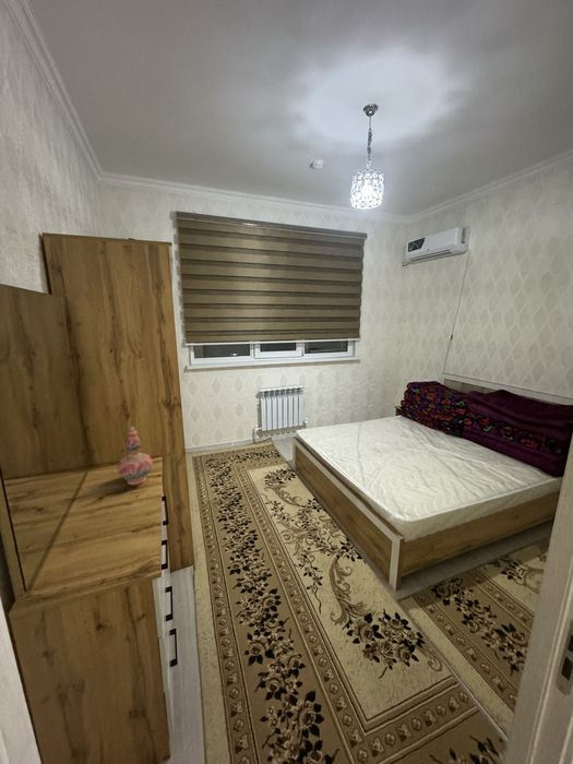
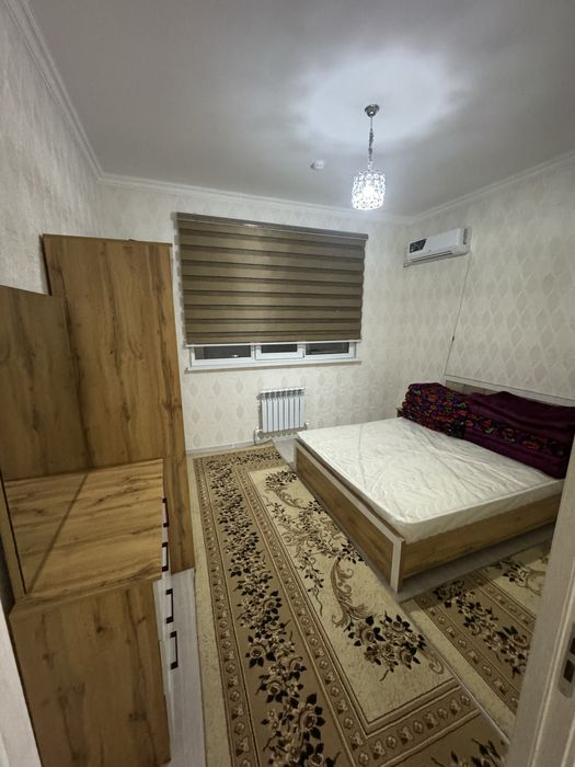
- decorative vase (134, 454)
